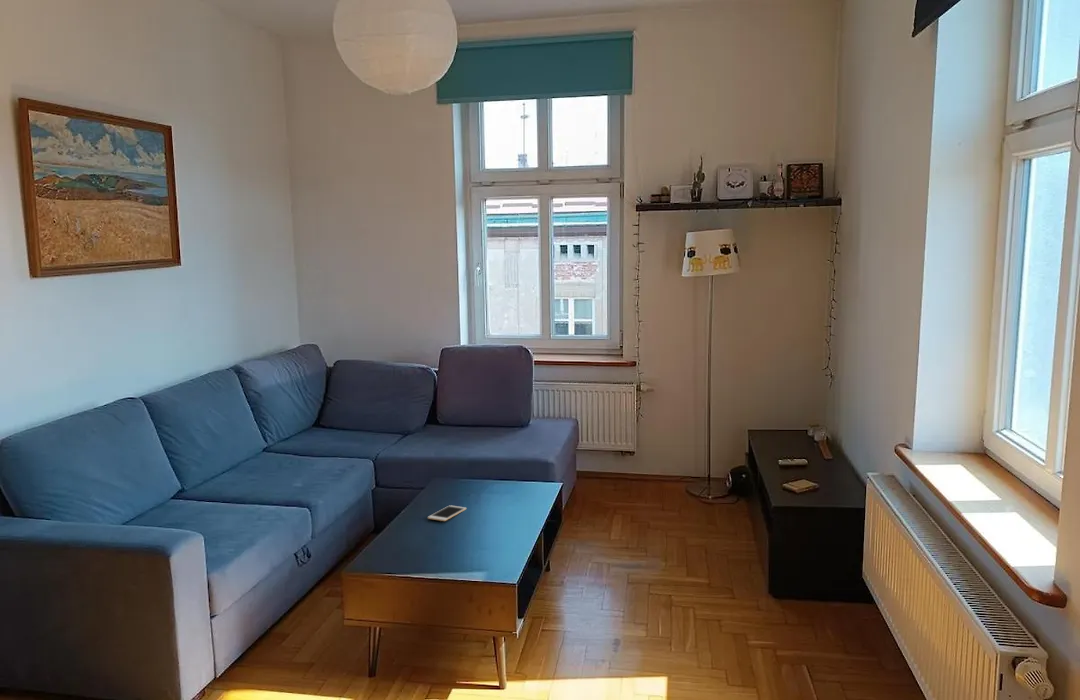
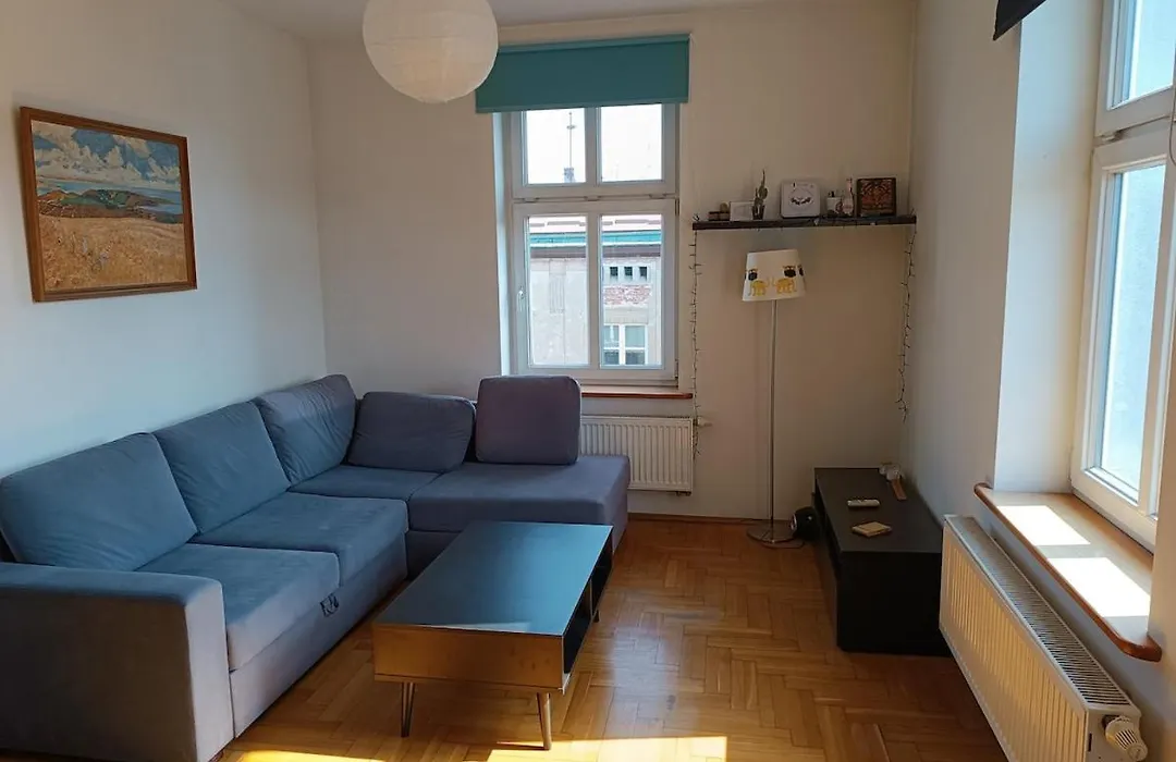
- cell phone (447, 513)
